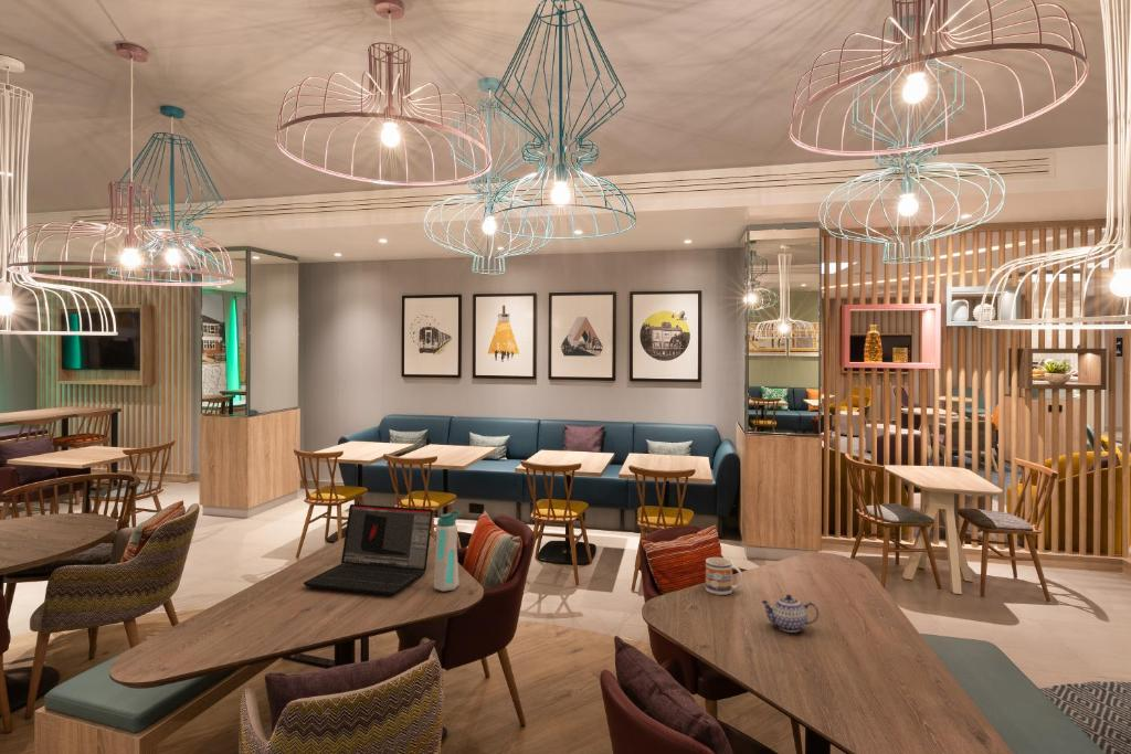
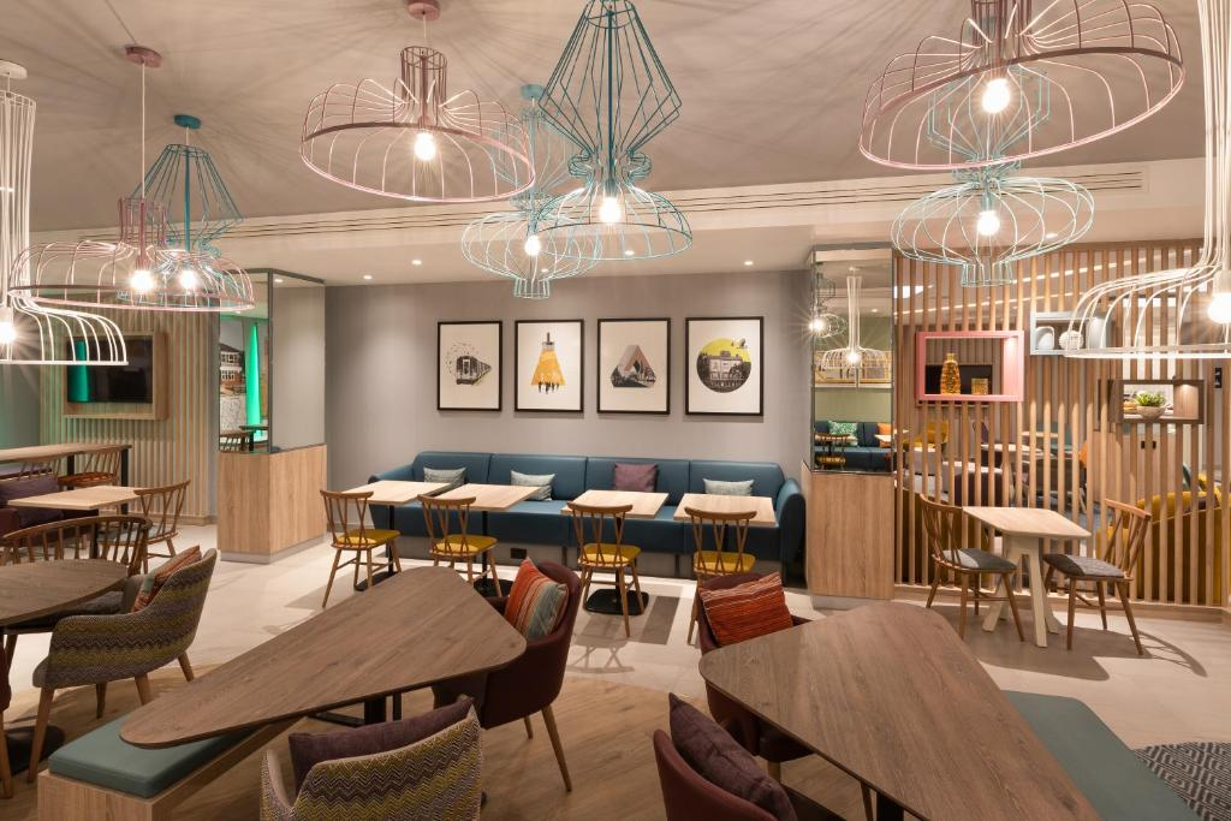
- water bottle (447, 550)
- mug (721, 576)
- teapot (789, 610)
- laptop (370, 546)
